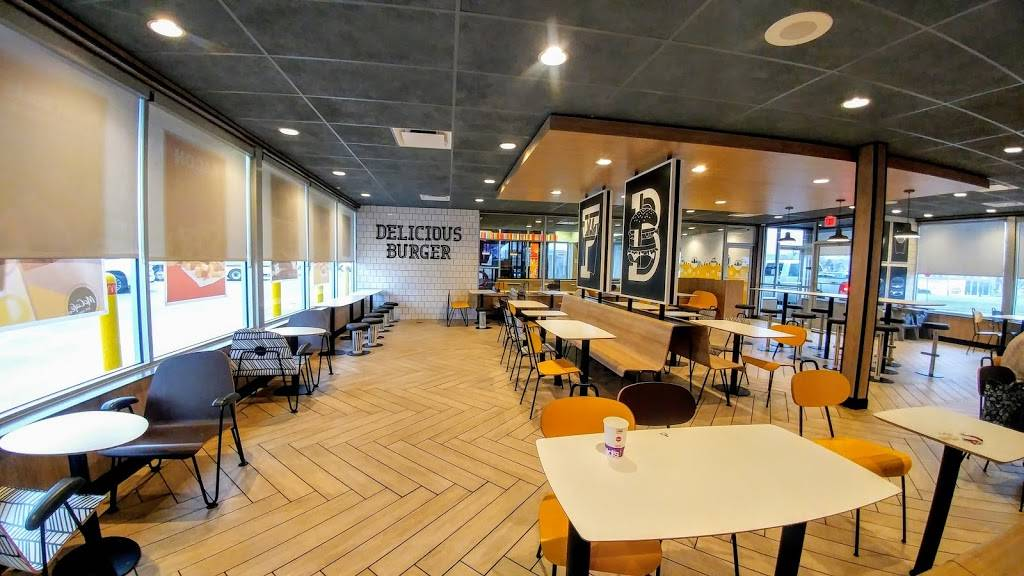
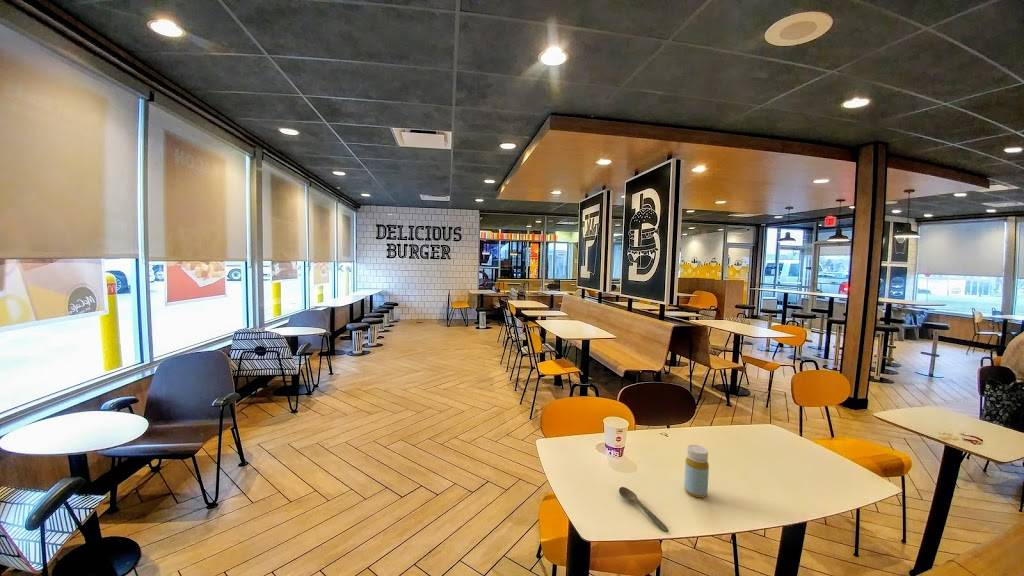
+ bottle (696, 470)
+ spoon (642, 508)
